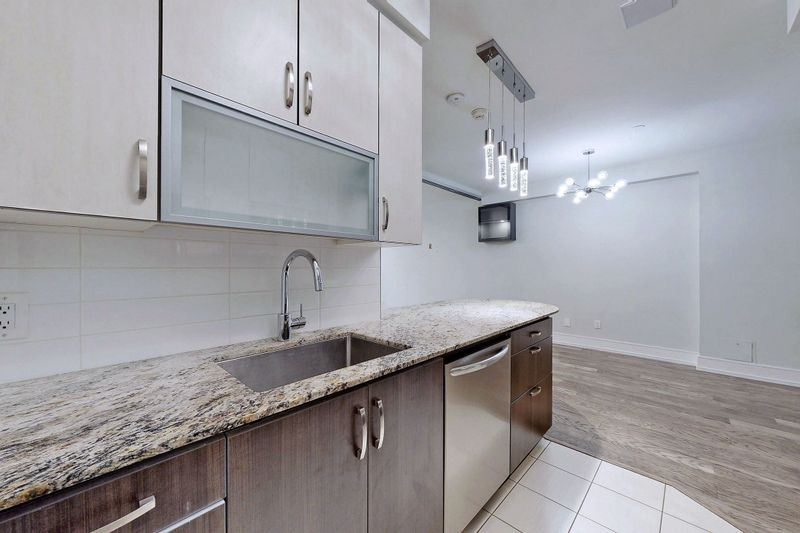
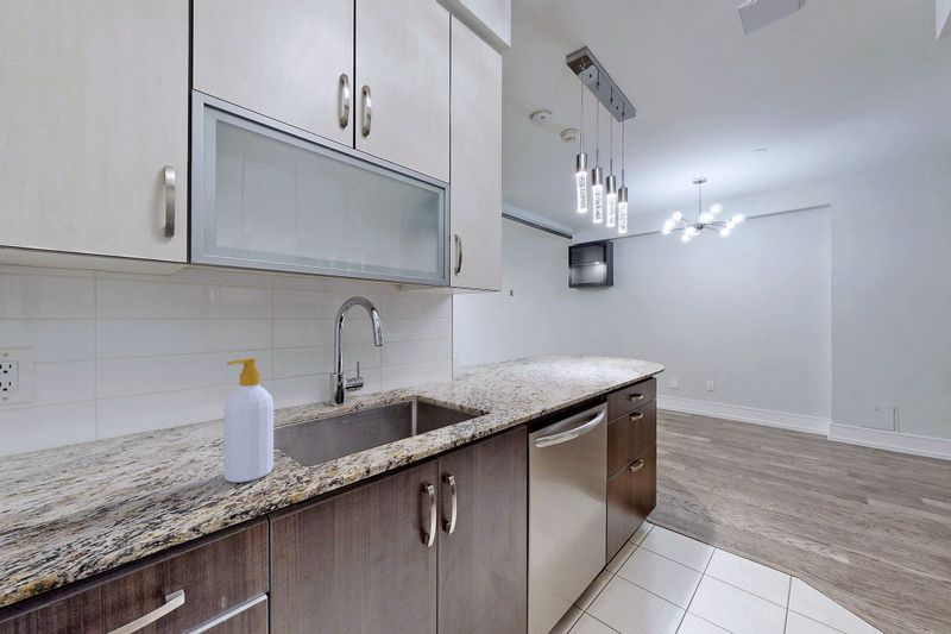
+ soap bottle (247, 416)
